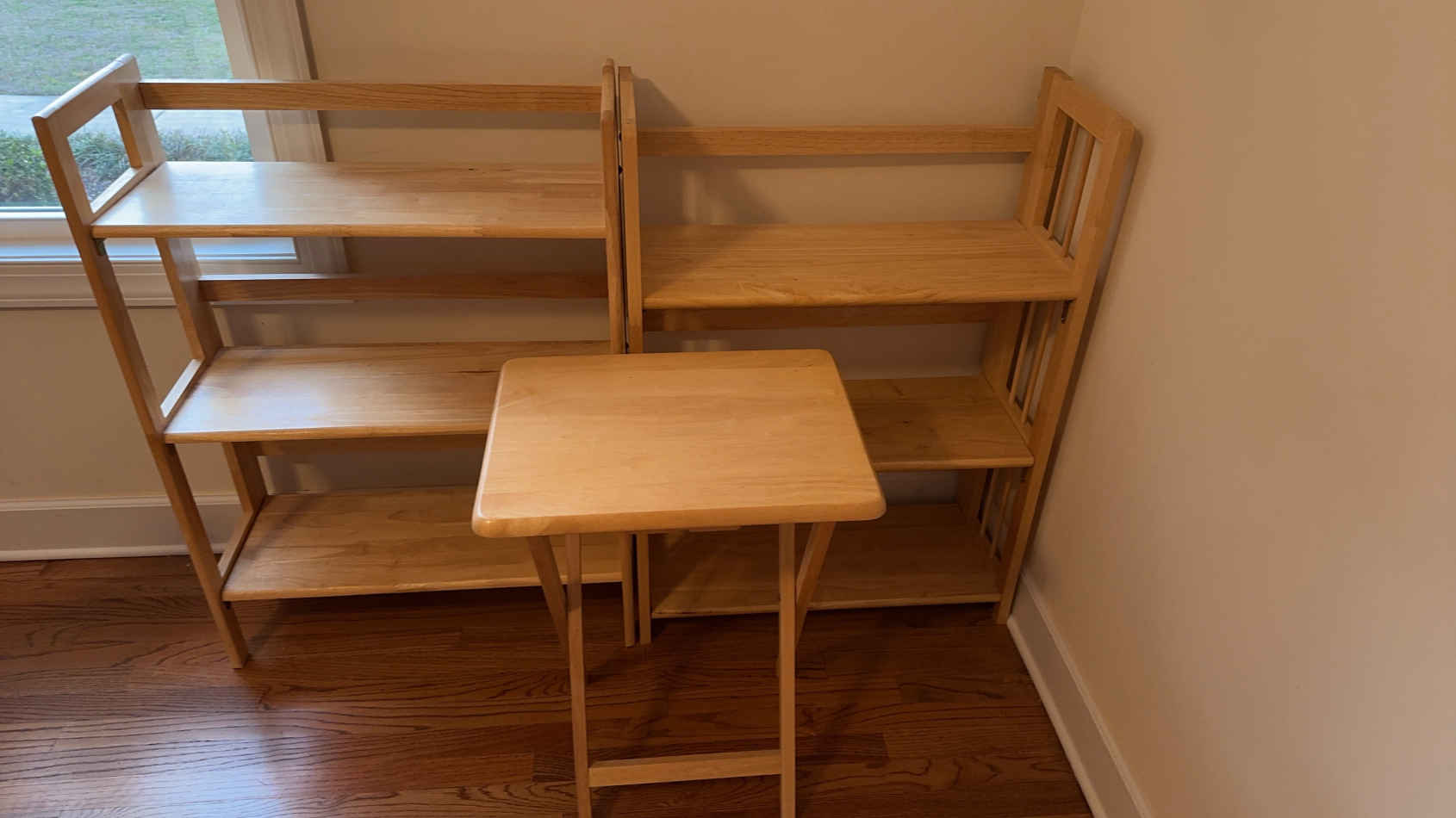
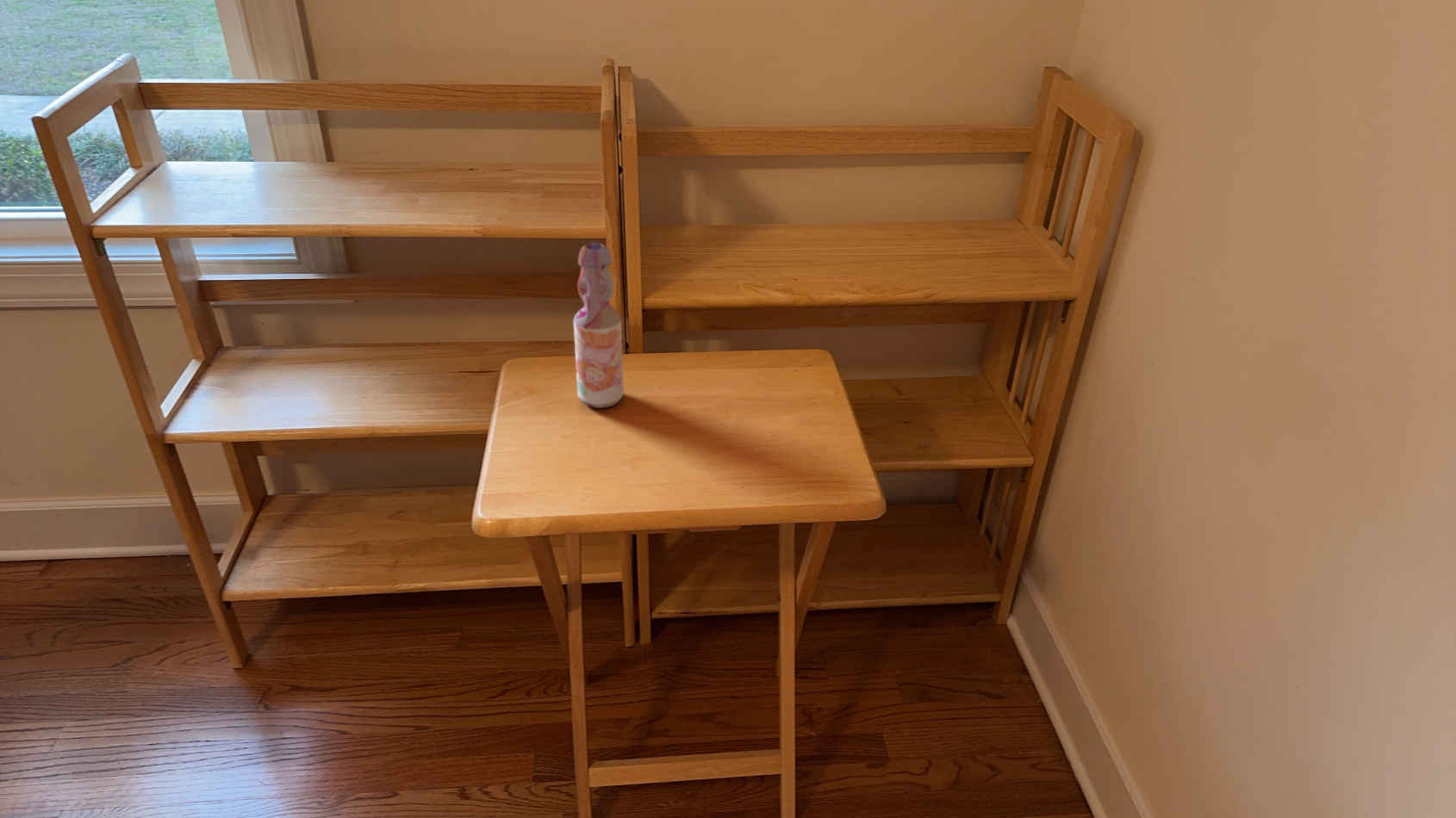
+ bottle (597, 325)
